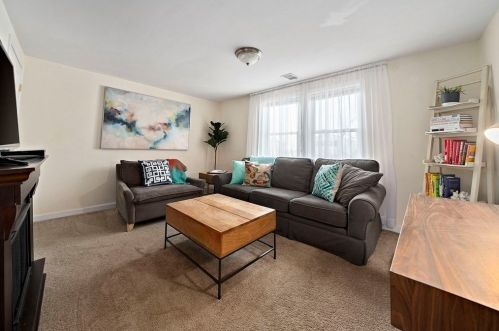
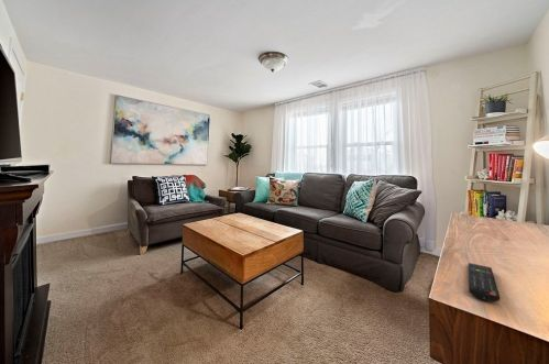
+ remote control (481, 279)
